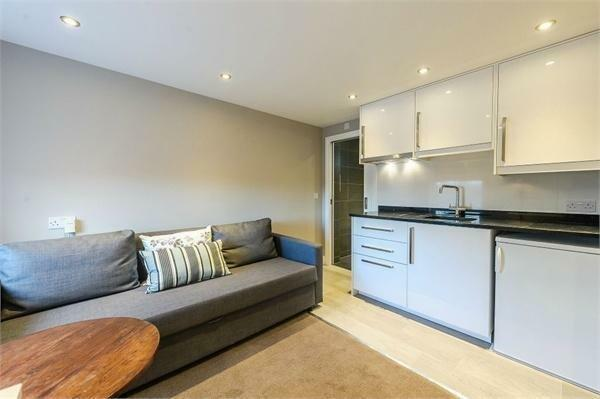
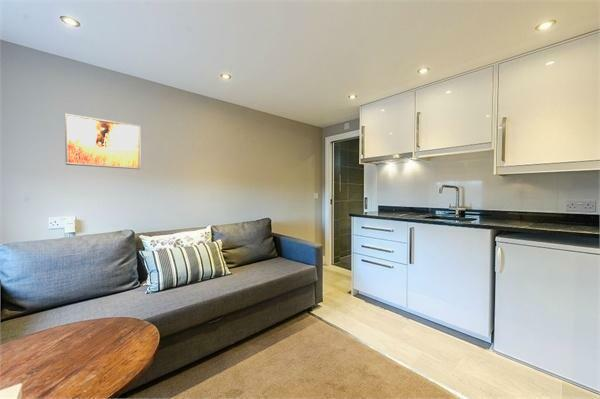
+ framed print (105, 143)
